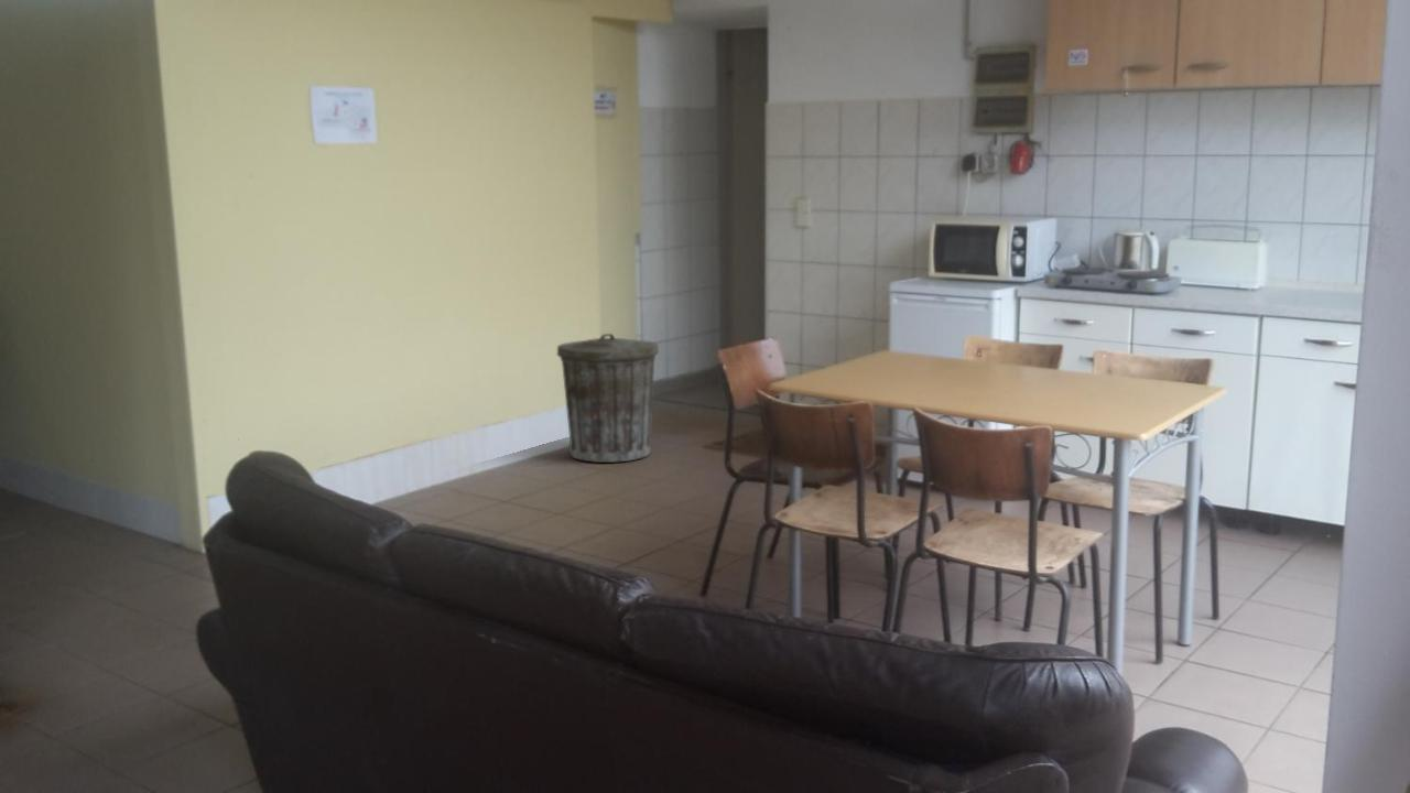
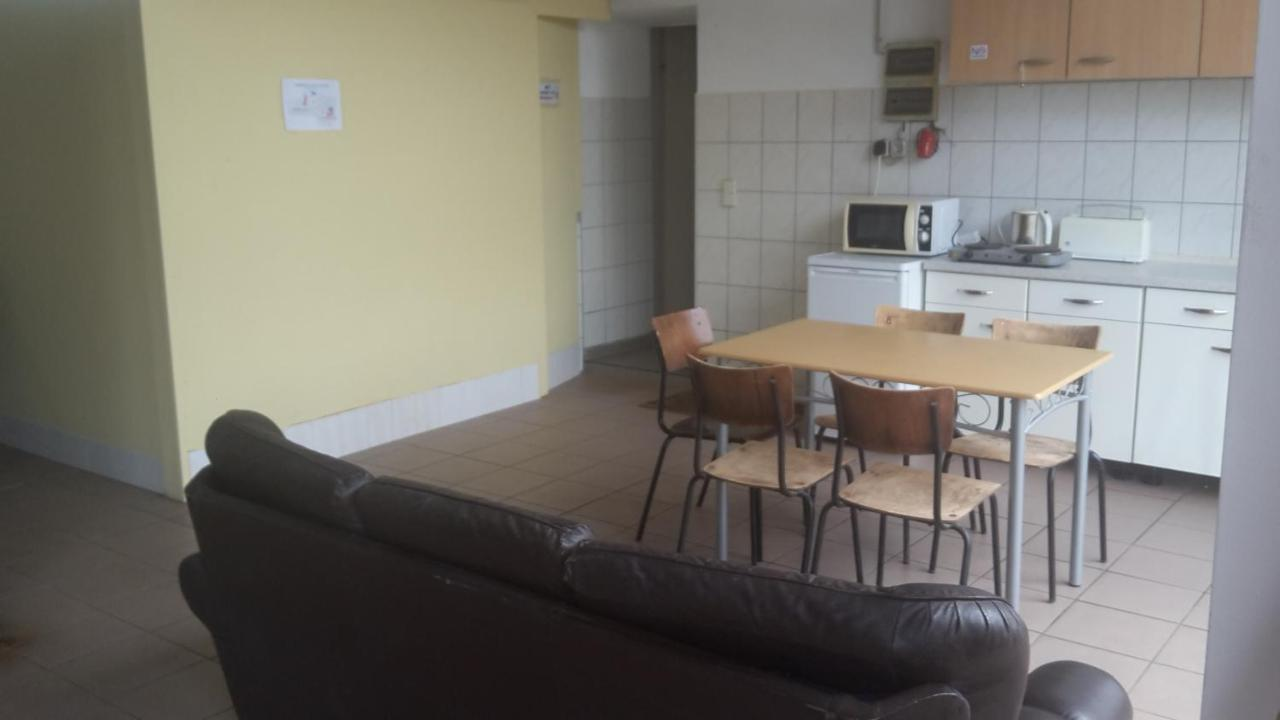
- trash can (608, 393)
